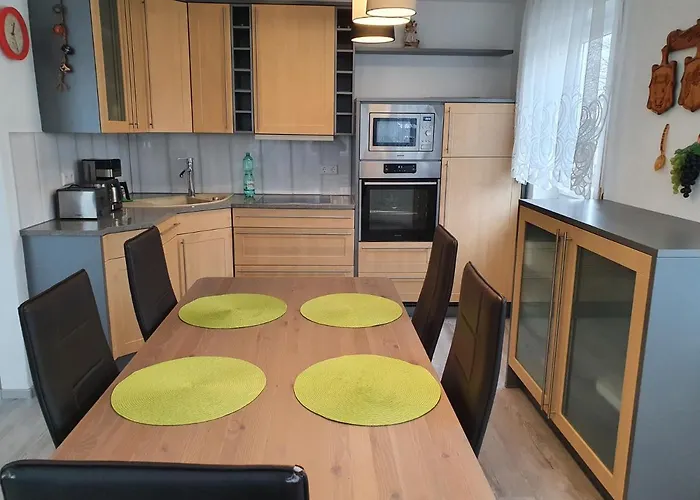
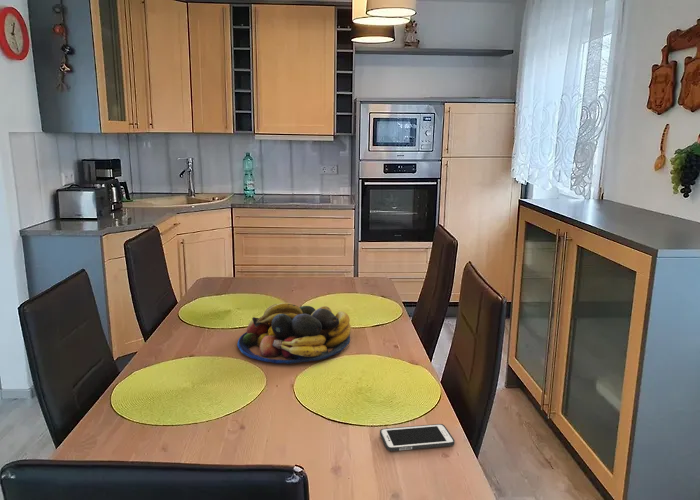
+ fruit bowl (293, 322)
+ cell phone (416, 437)
